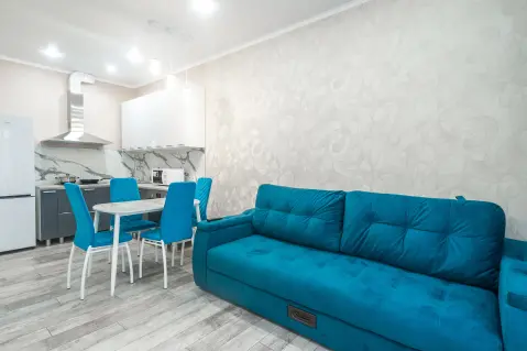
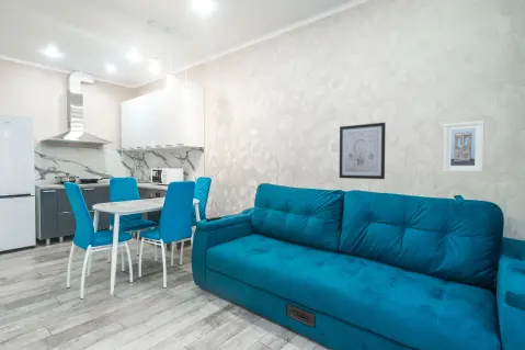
+ wall art (361, 151)
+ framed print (463, 147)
